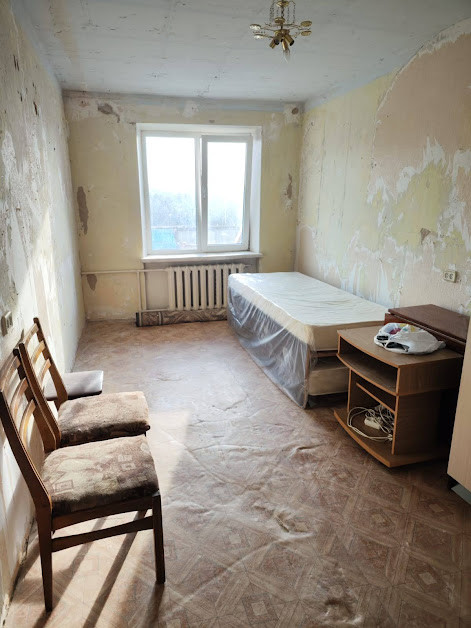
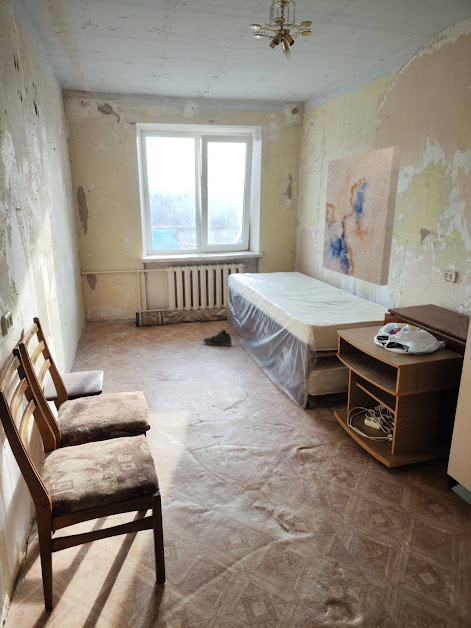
+ wall art (355, 217)
+ sneaker (217, 336)
